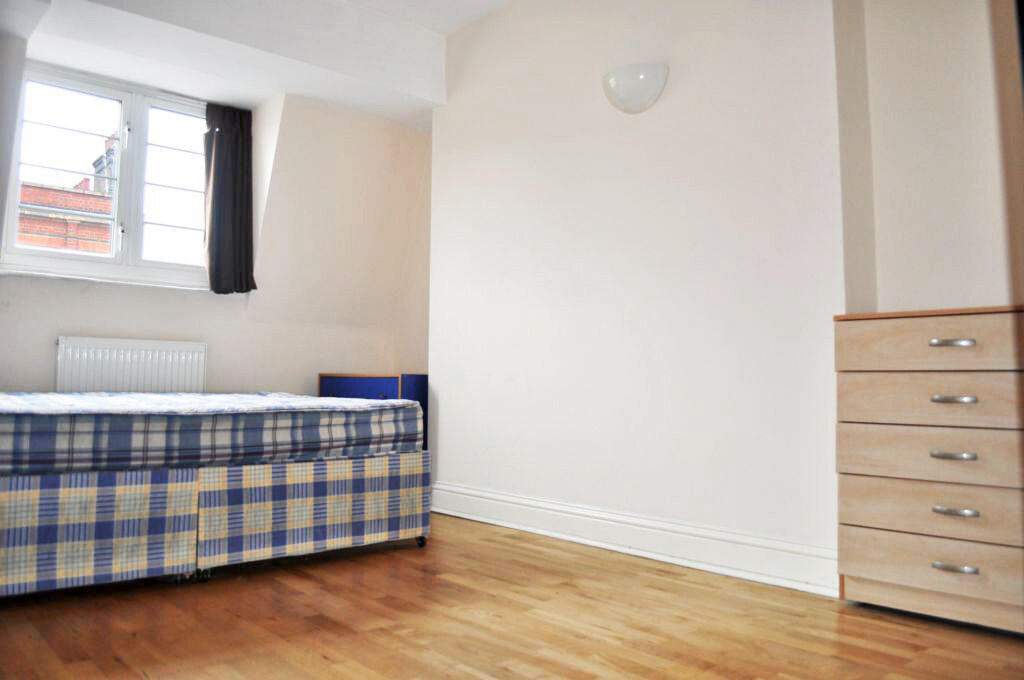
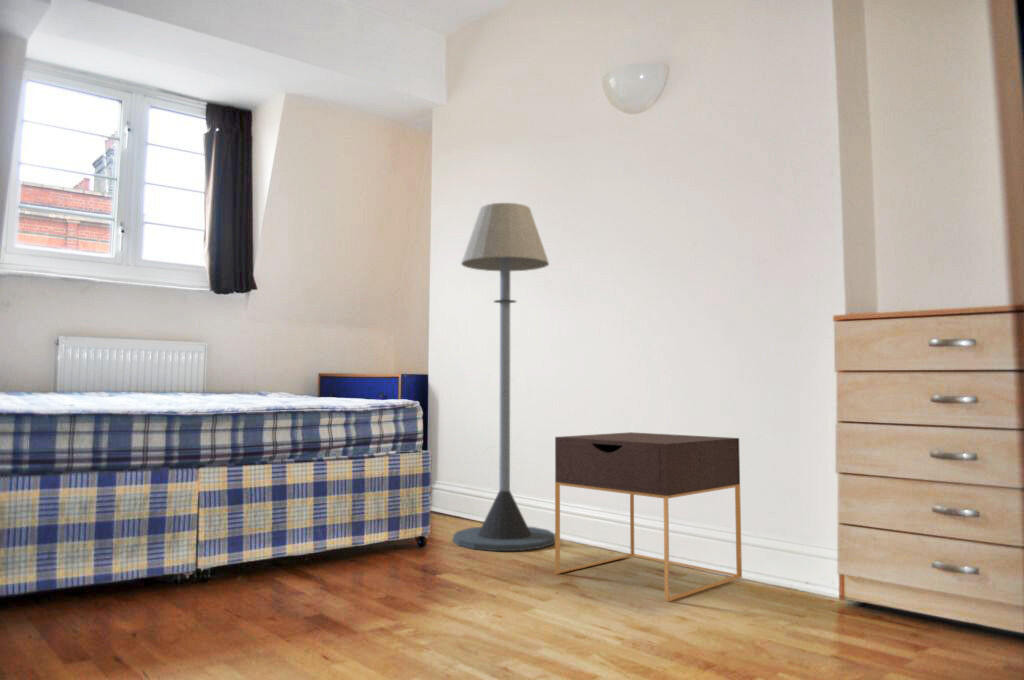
+ floor lamp (504, 372)
+ nightstand (648, 496)
